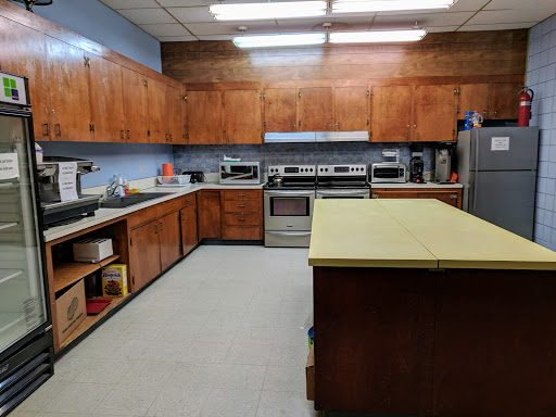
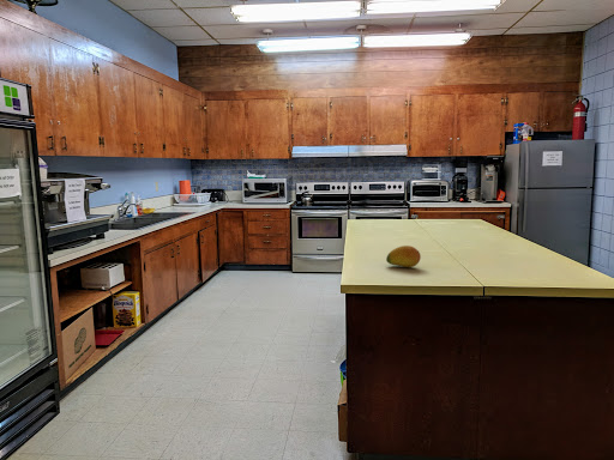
+ fruit (403, 255)
